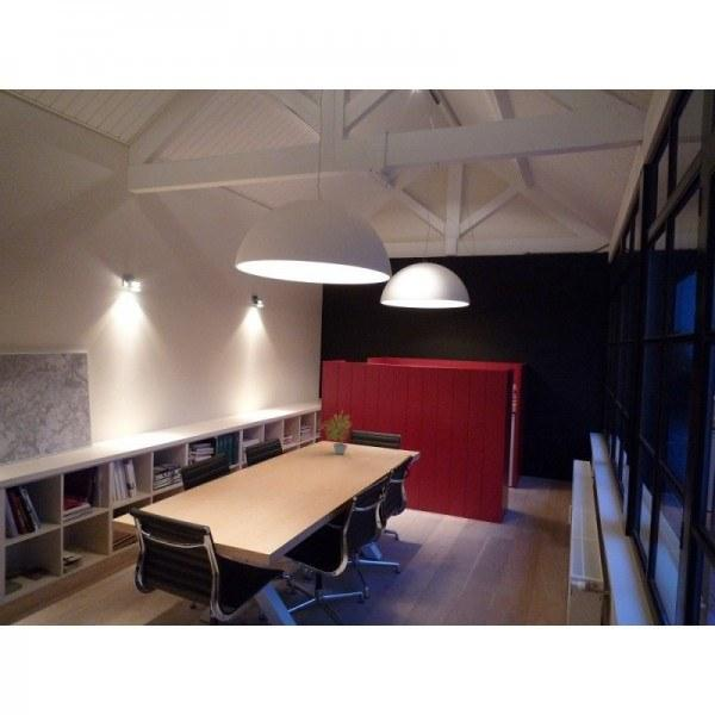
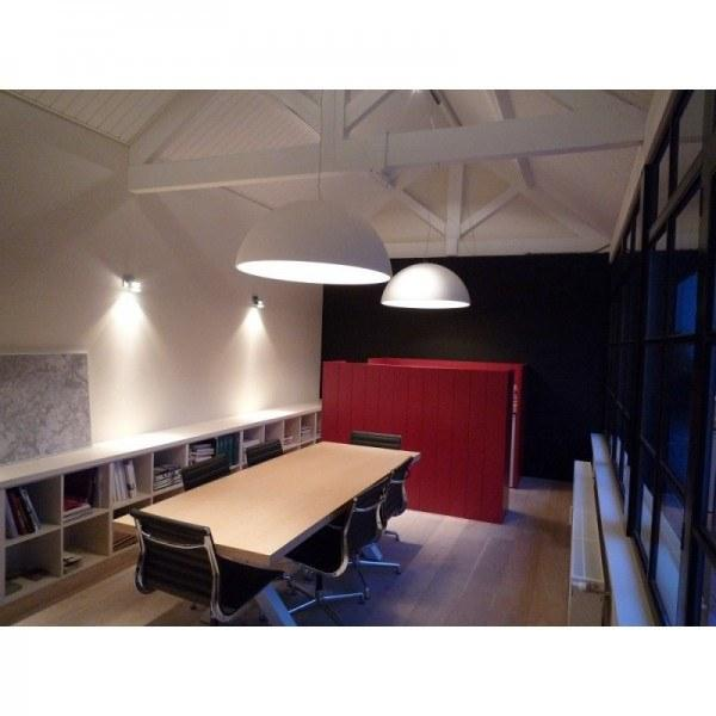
- potted plant (337, 431)
